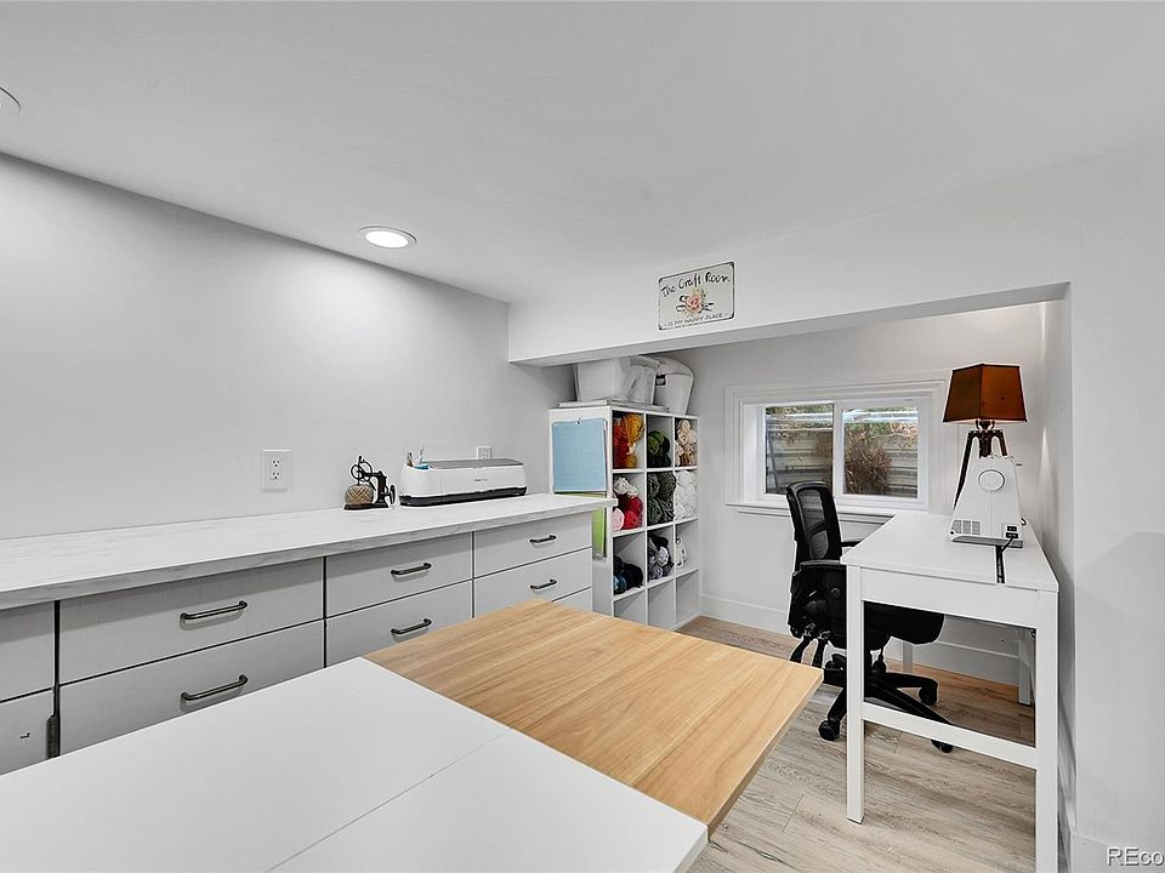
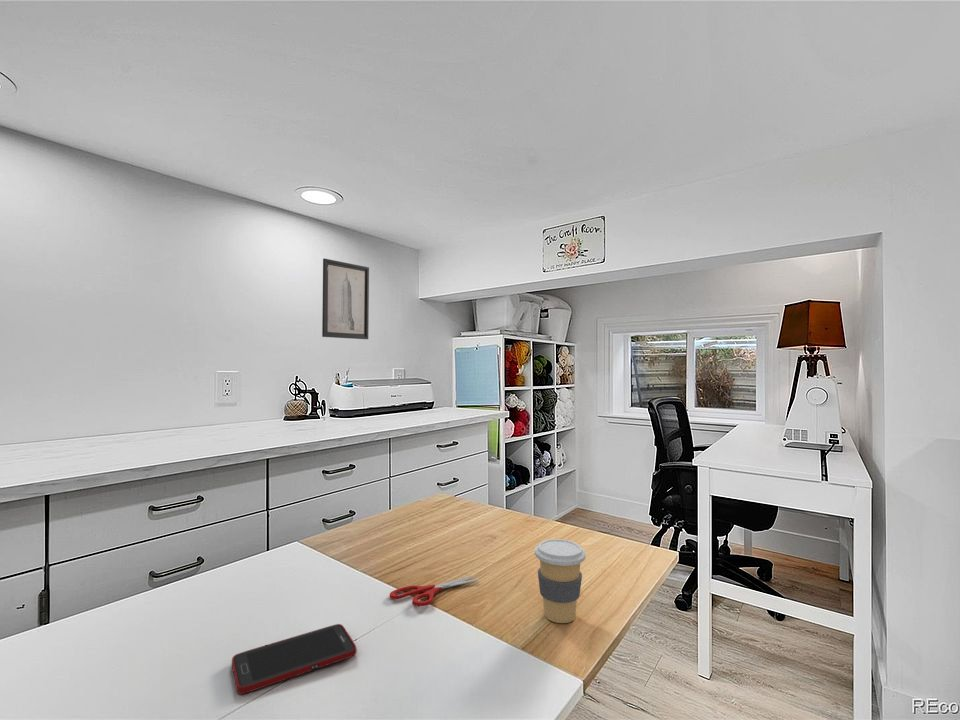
+ wall art (346, 300)
+ coffee cup (559, 580)
+ scissors (439, 587)
+ cell phone (295, 655)
